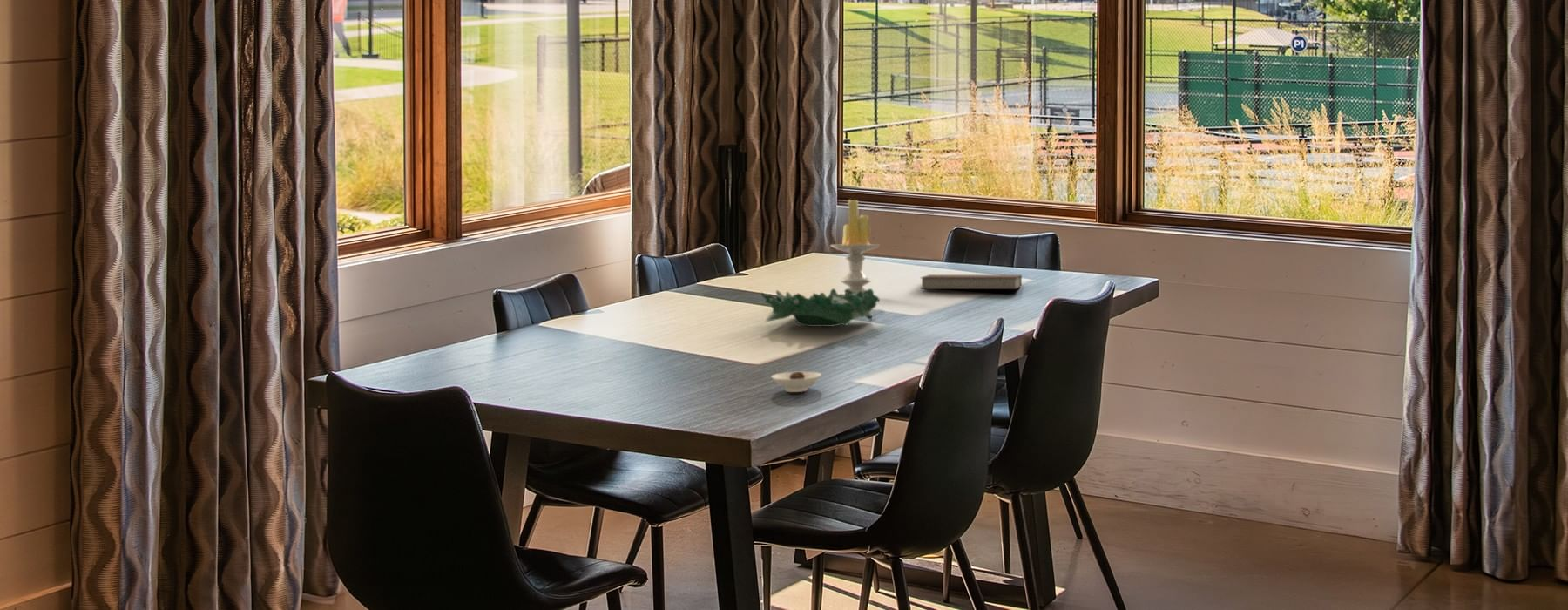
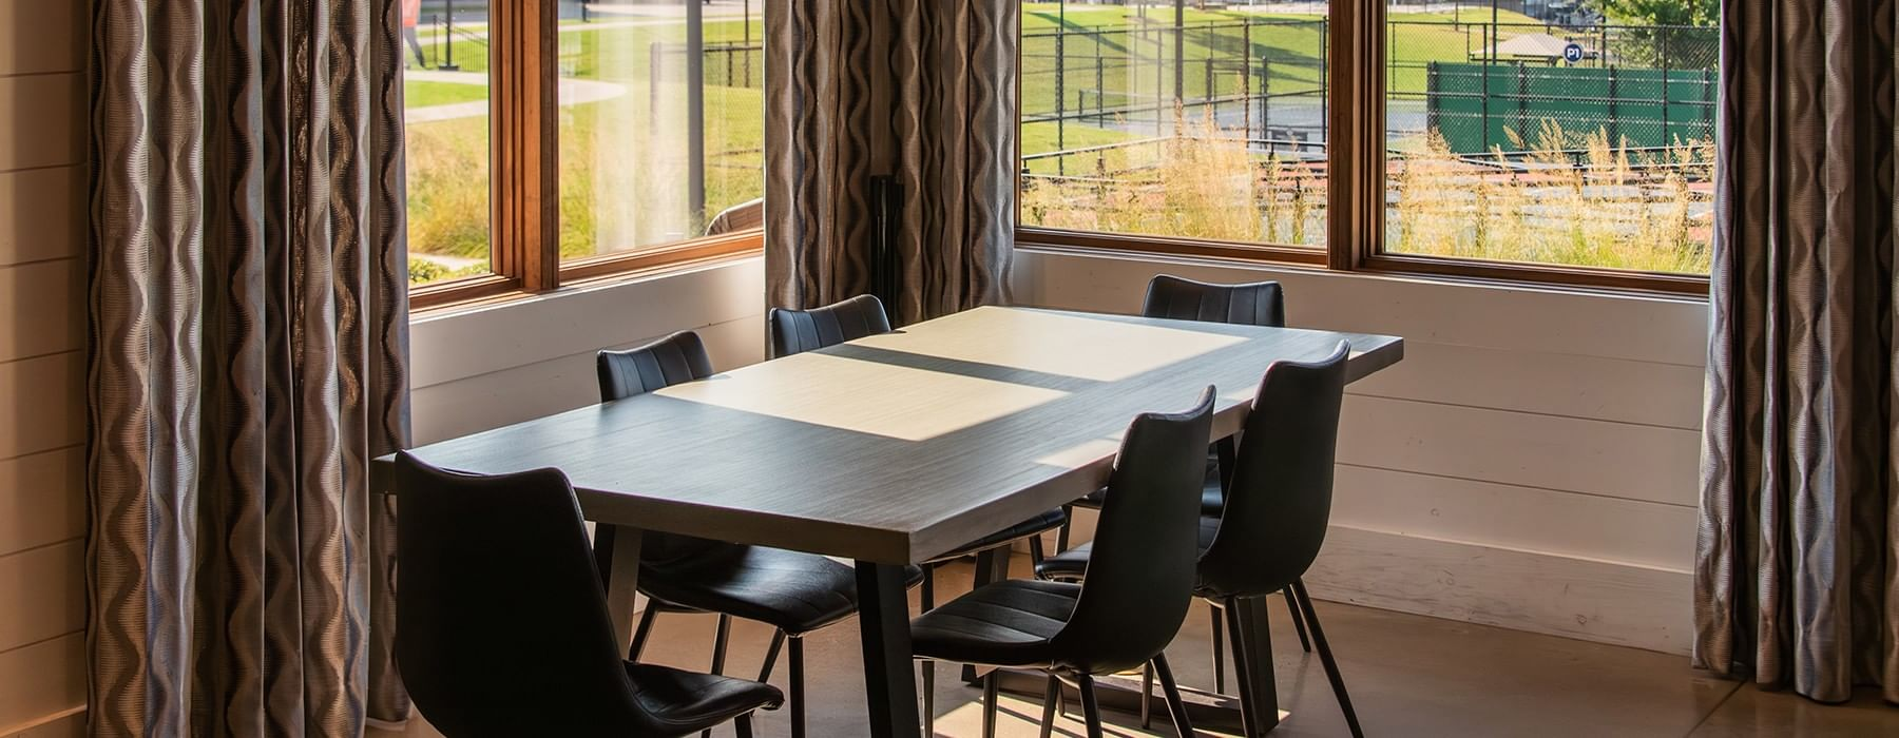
- notebook (971, 281)
- decorative bowl (819, 307)
- candle (855, 248)
- saucer (796, 381)
